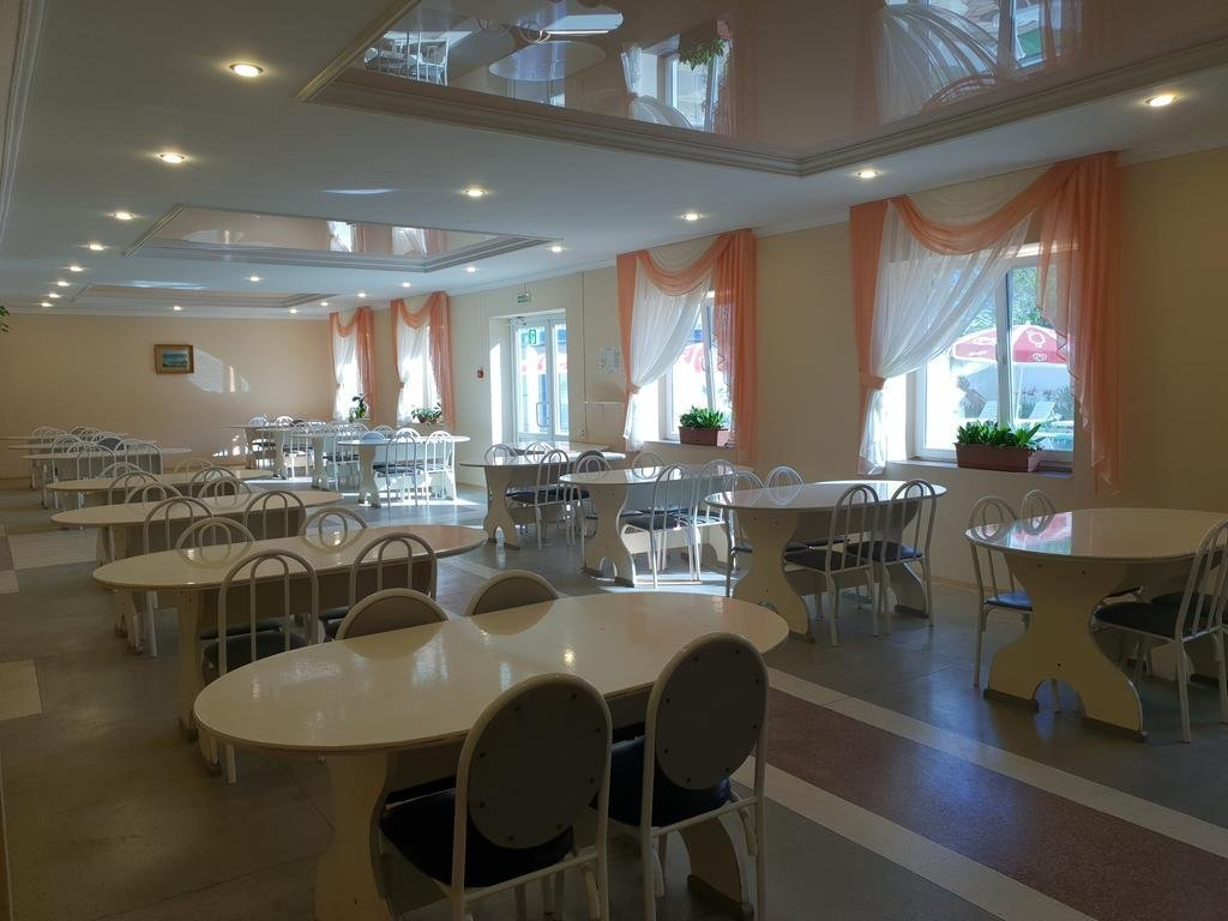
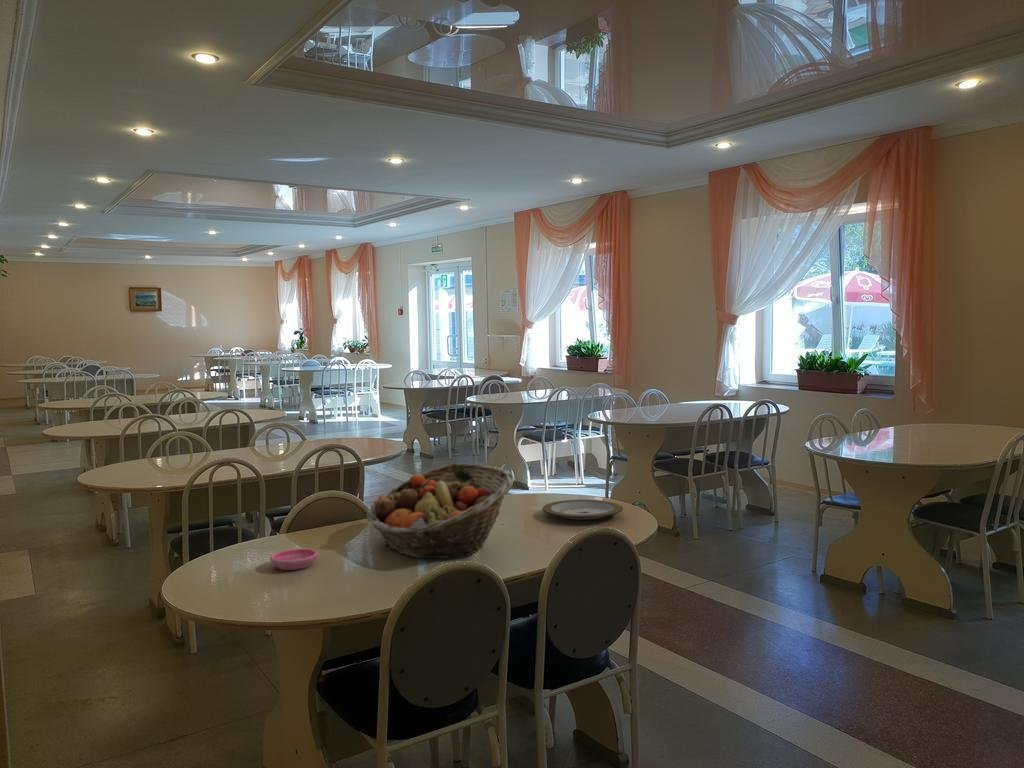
+ fruit basket (440, 507)
+ saucer (294, 559)
+ plate (582, 510)
